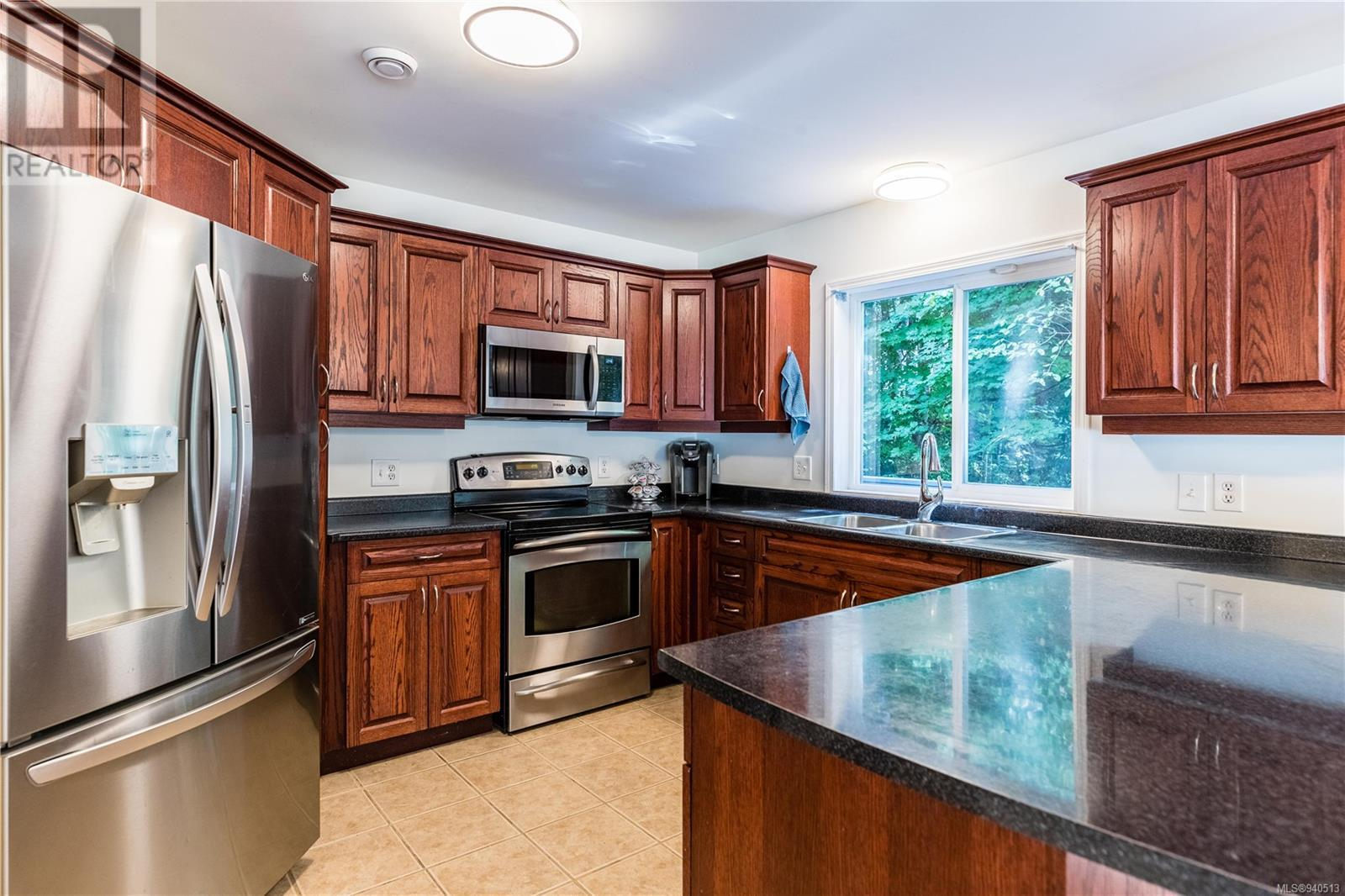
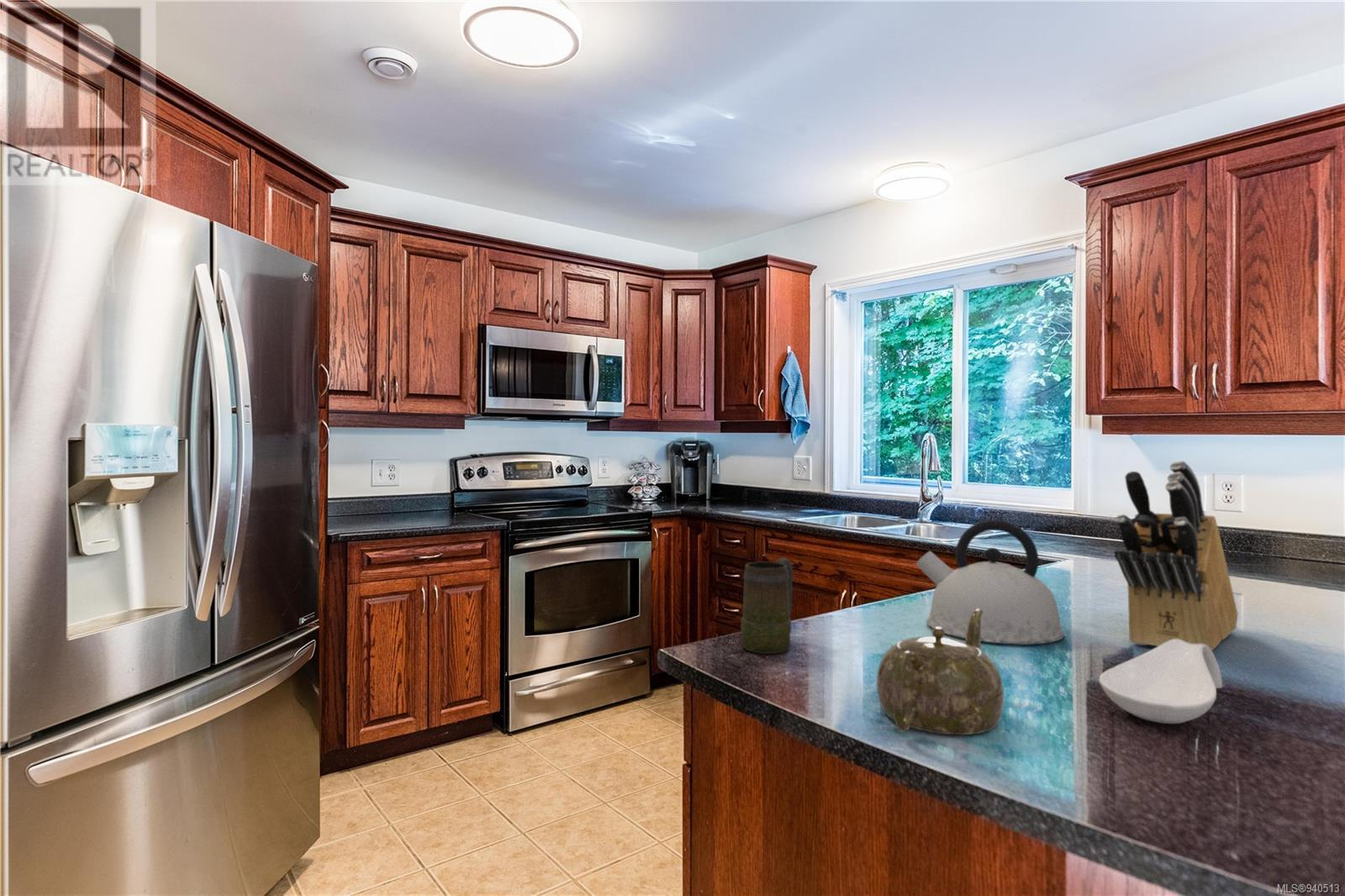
+ mug (772, 603)
+ kettle (986, 573)
+ spoon rest (1171, 677)
+ knife block (1178, 551)
+ teapot (942, 668)
